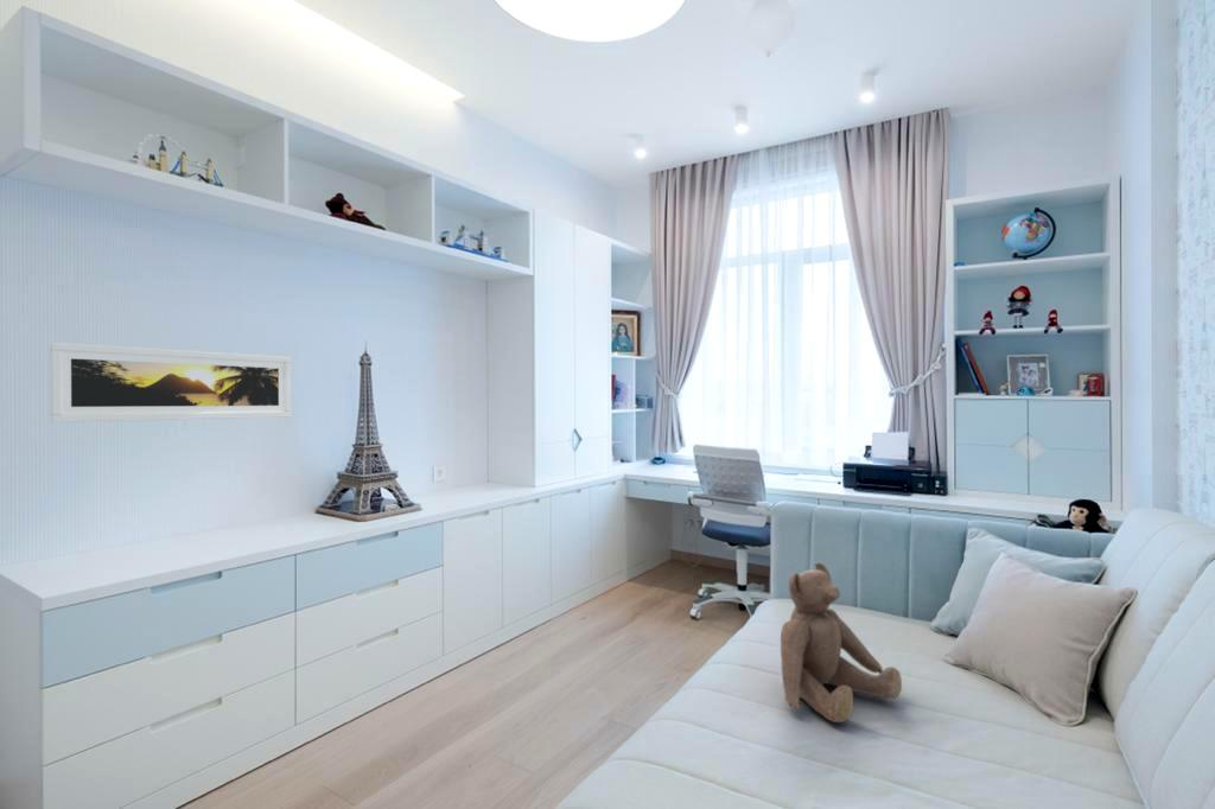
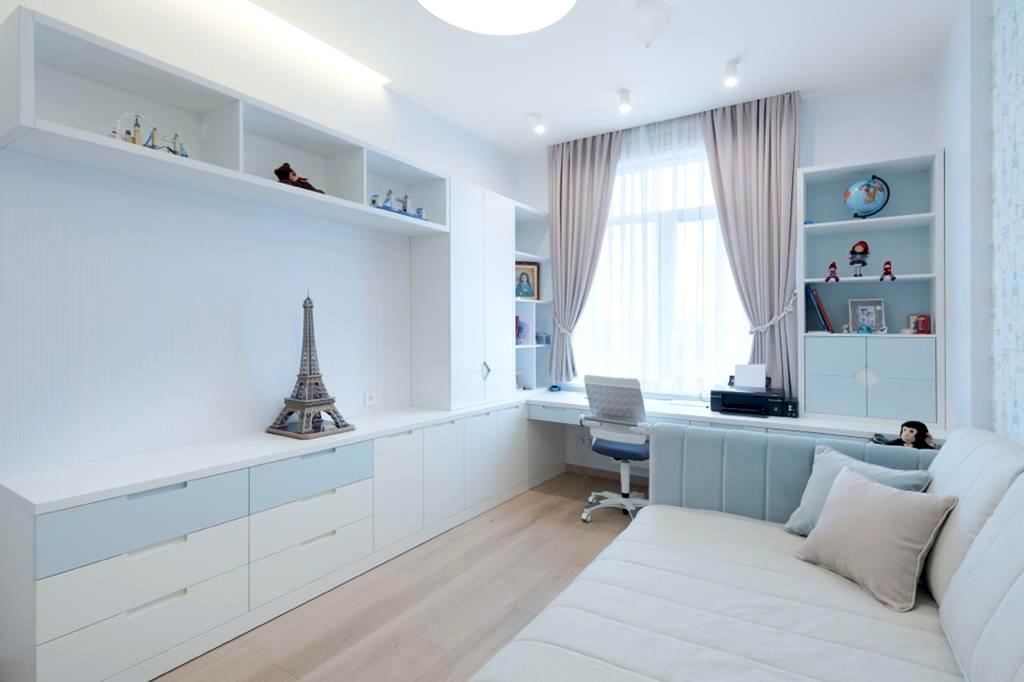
- teddy bear (834, 636)
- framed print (186, 384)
